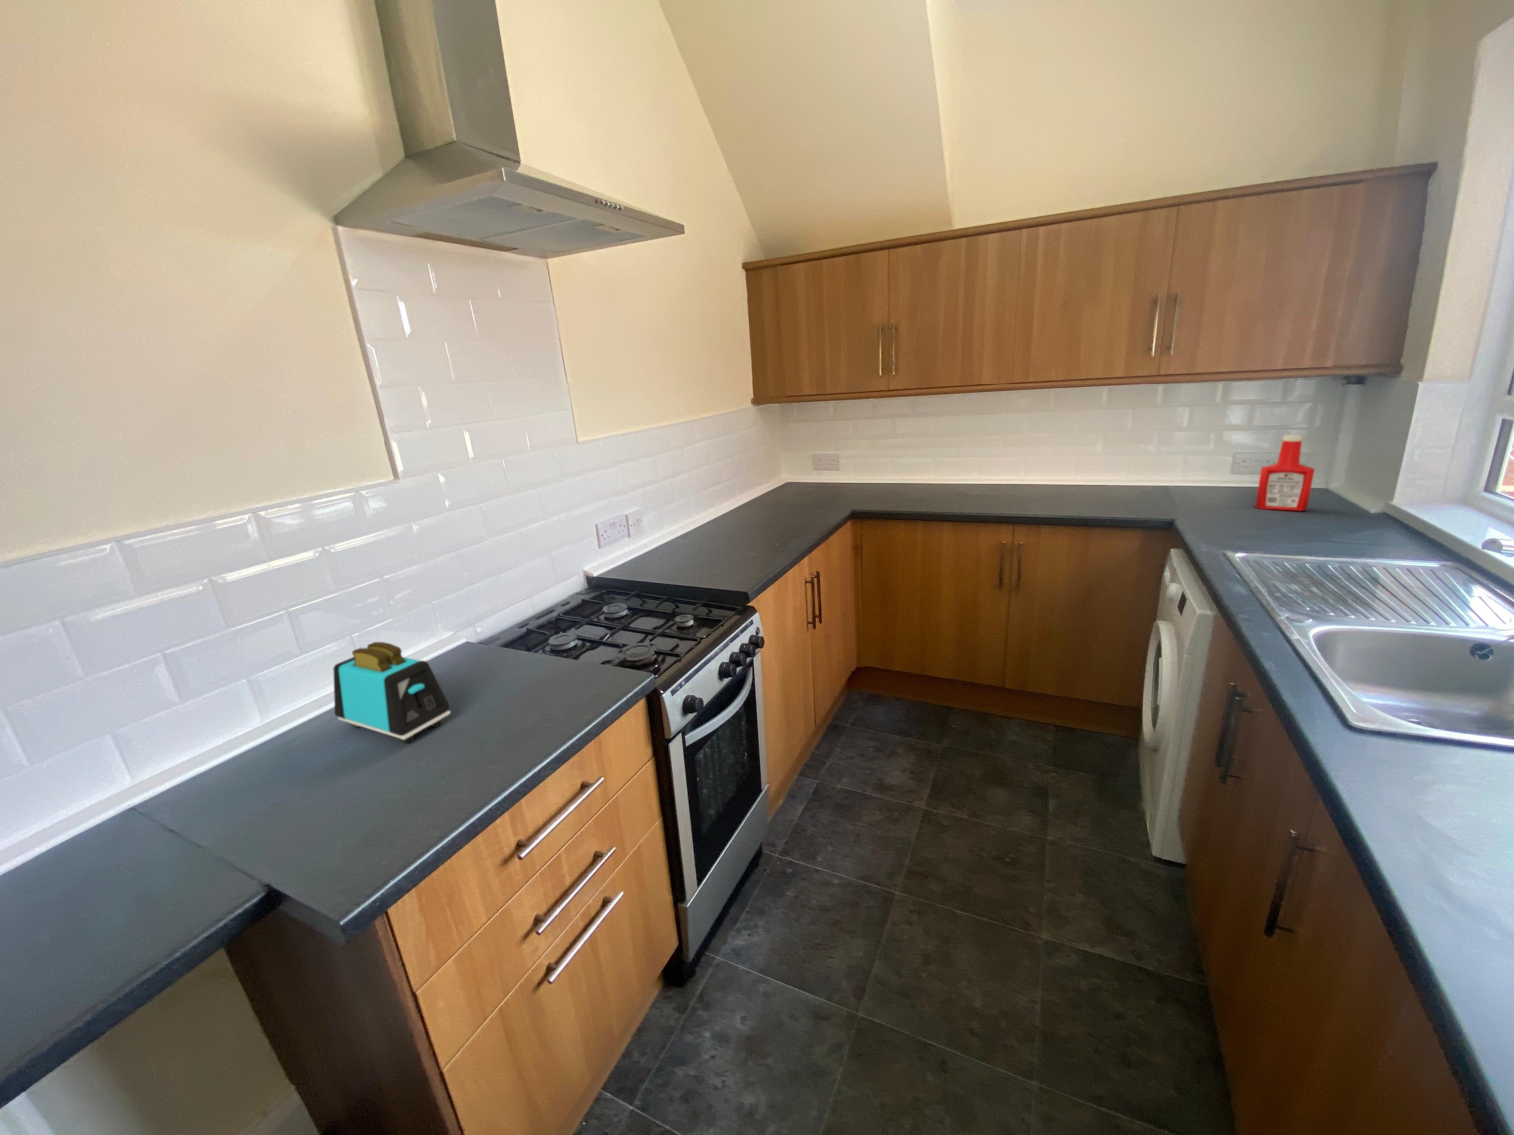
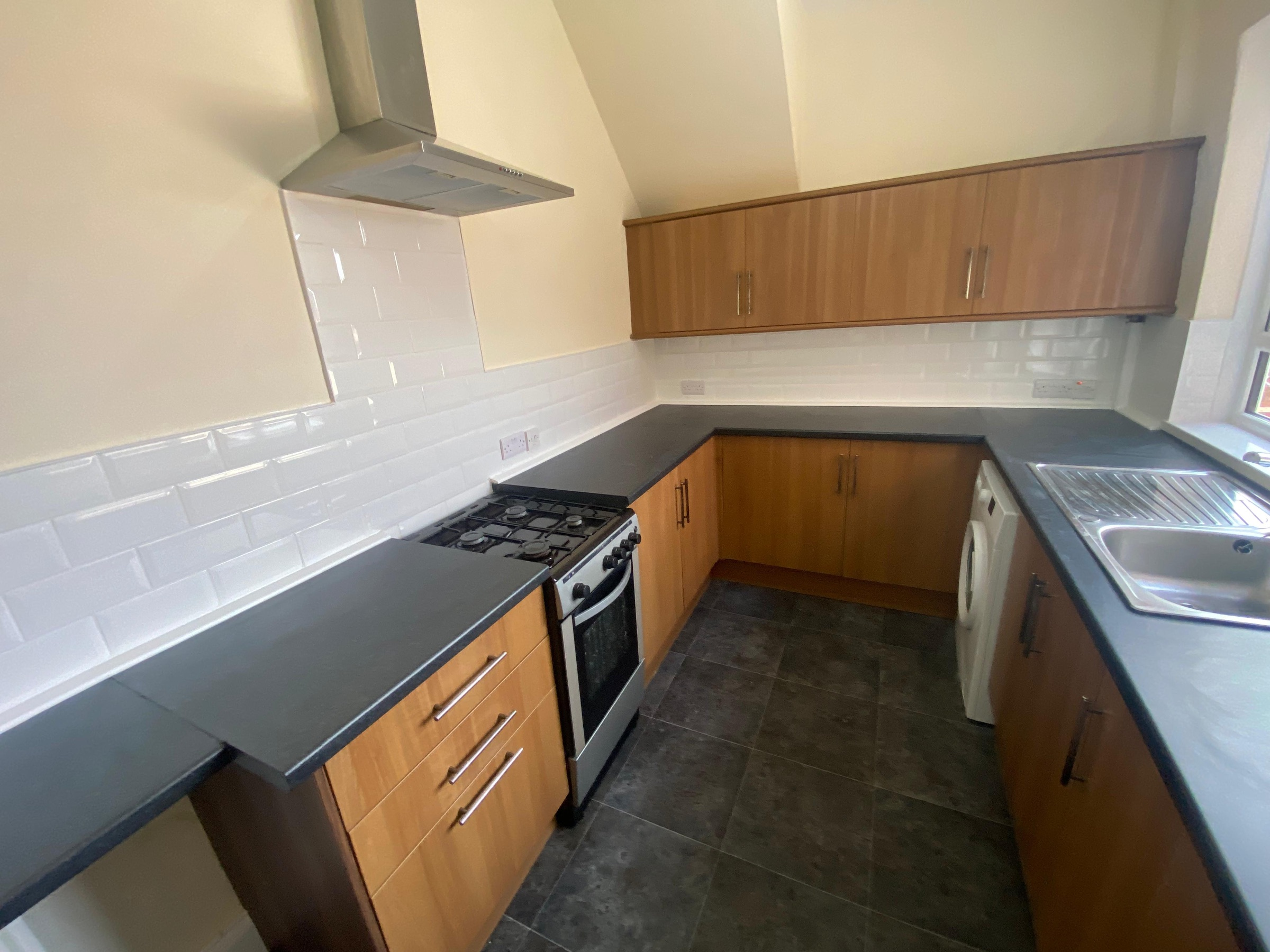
- toaster (386, 687)
- soap bottle (1286, 472)
